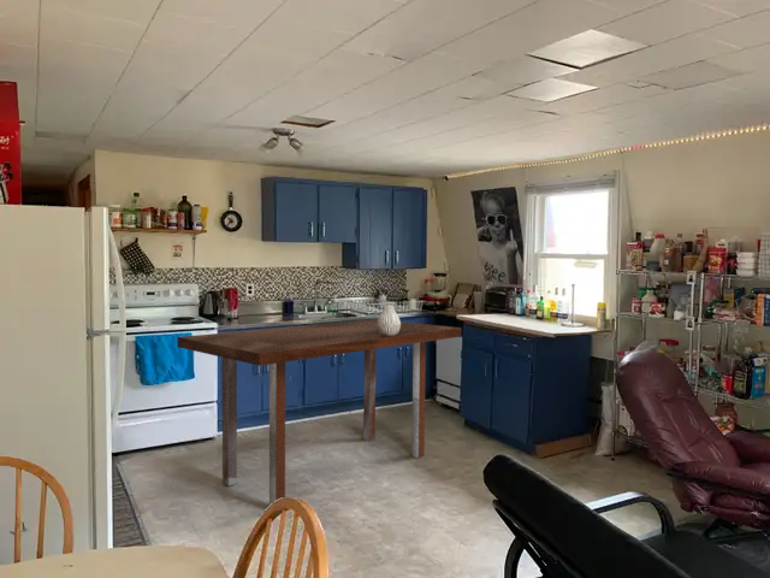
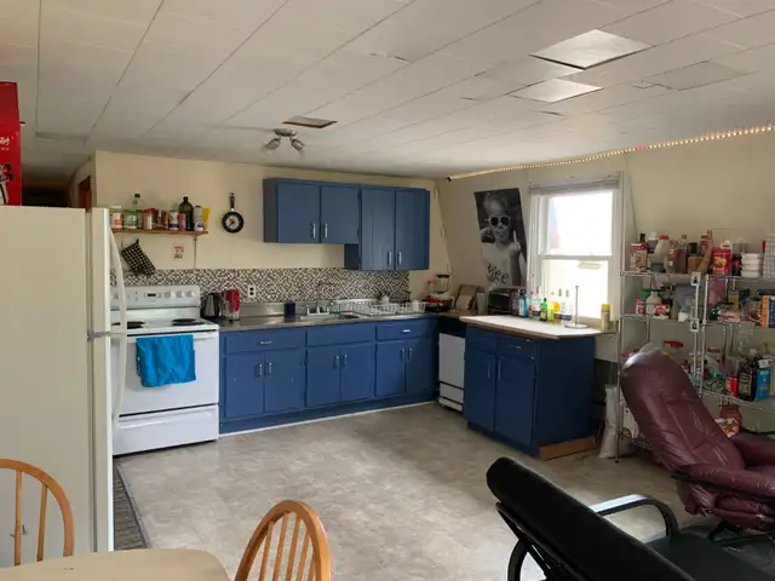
- vase (389, 319)
- dining table (363, 401)
